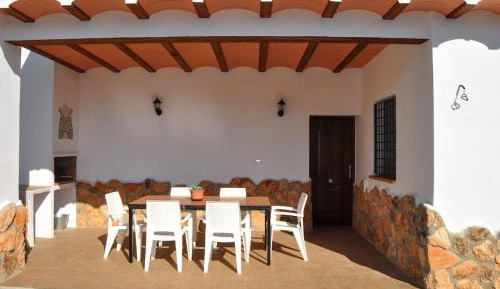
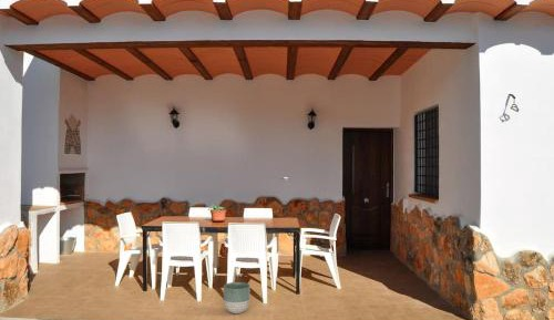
+ planter (236, 298)
